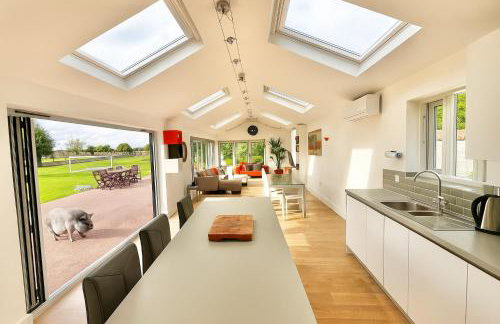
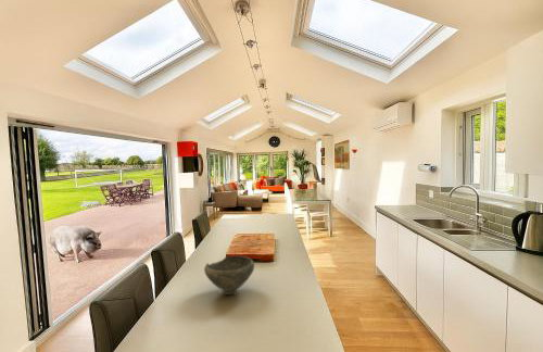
+ bowl (229, 277)
